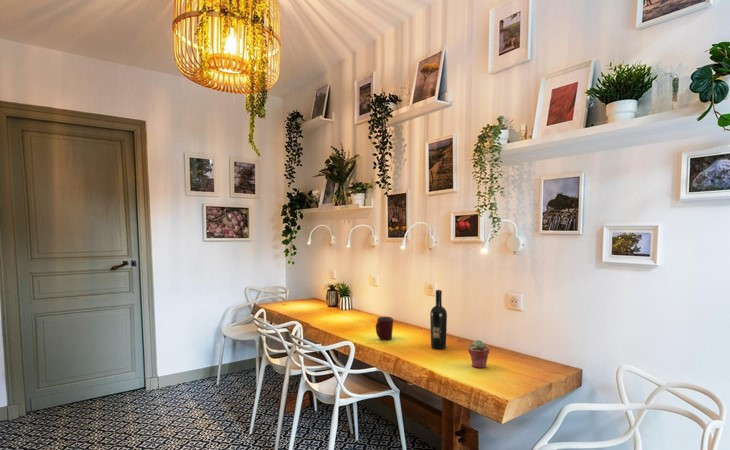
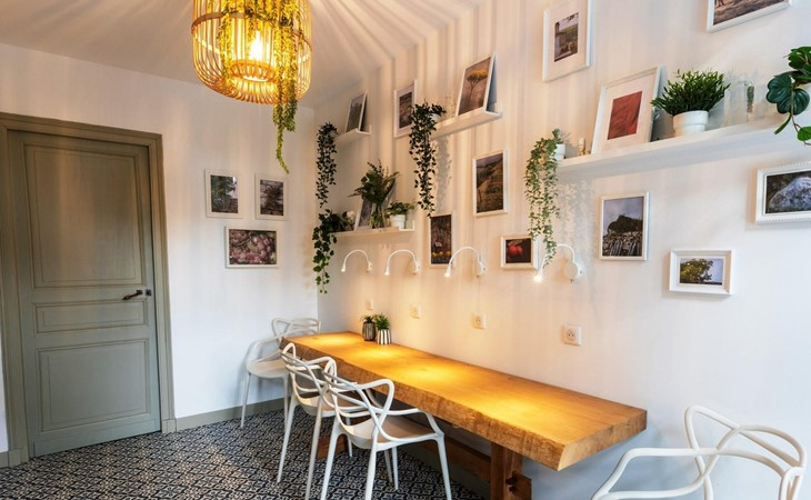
- potted succulent (478, 352)
- wine bottle (438, 318)
- mug (383, 329)
